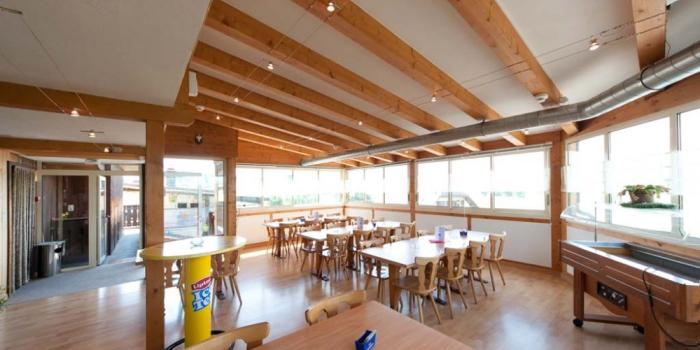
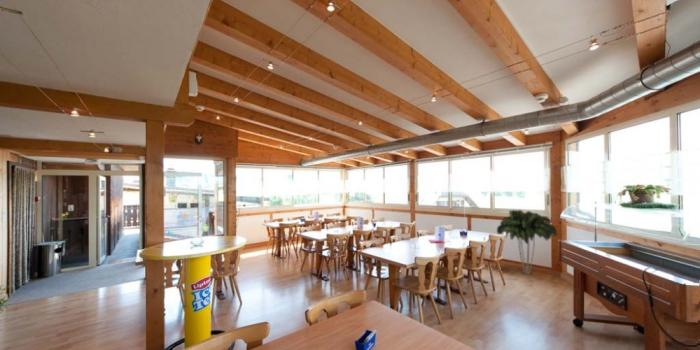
+ indoor plant (524, 241)
